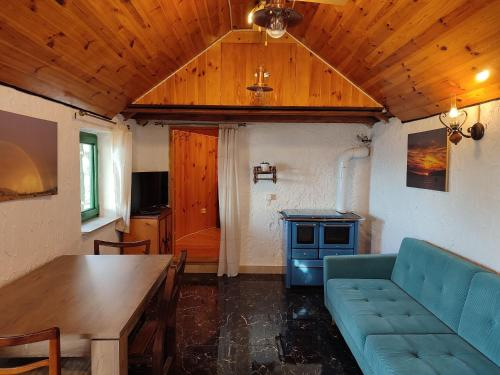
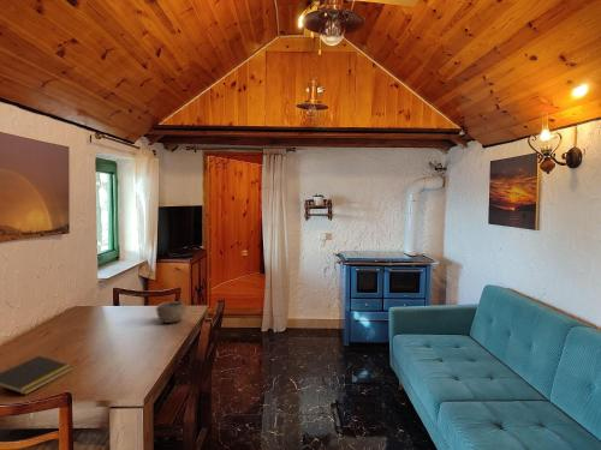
+ notepad (32, 373)
+ bowl (171, 312)
